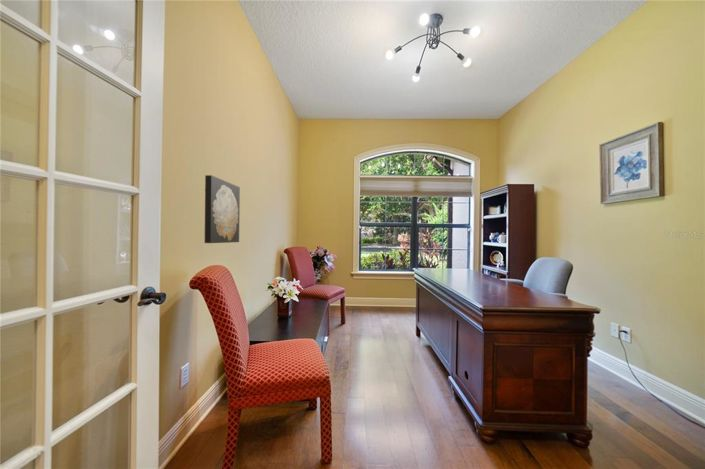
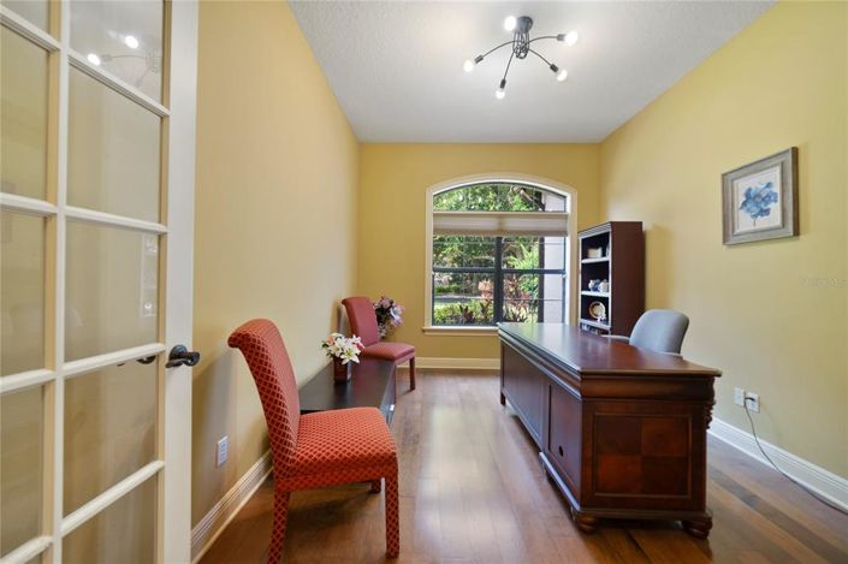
- wall art (223, 212)
